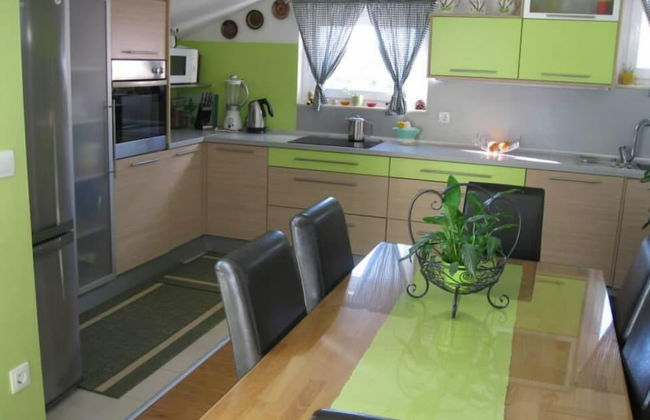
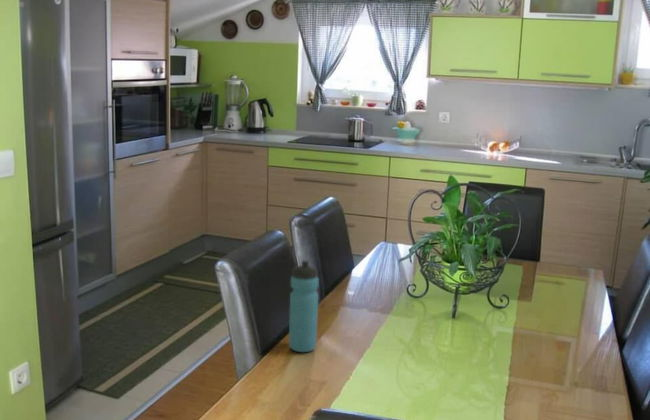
+ water bottle (303, 304)
